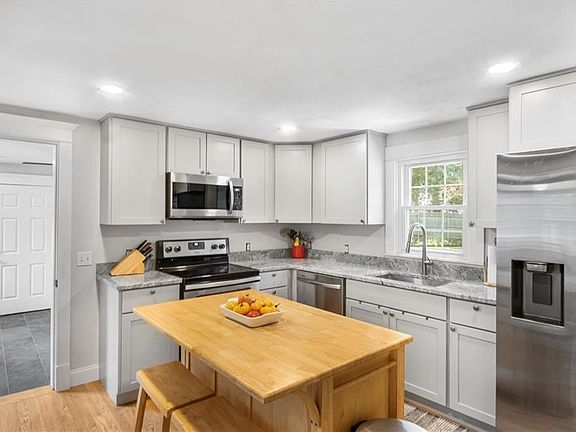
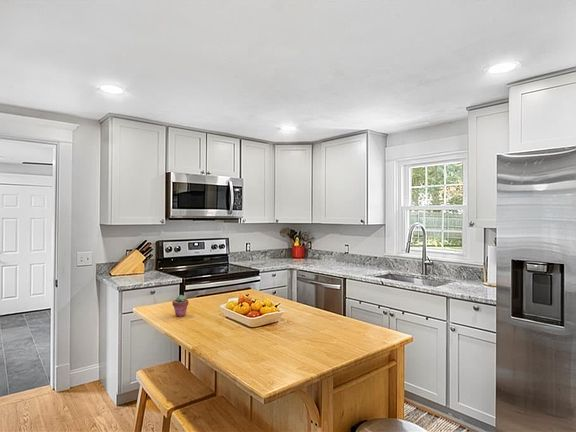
+ potted succulent (180, 305)
